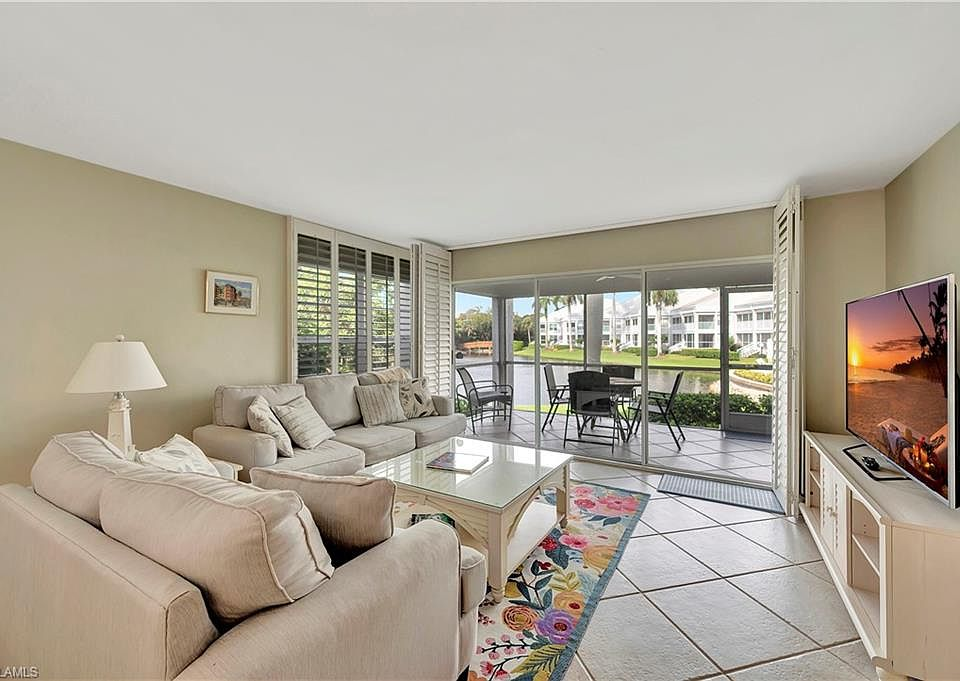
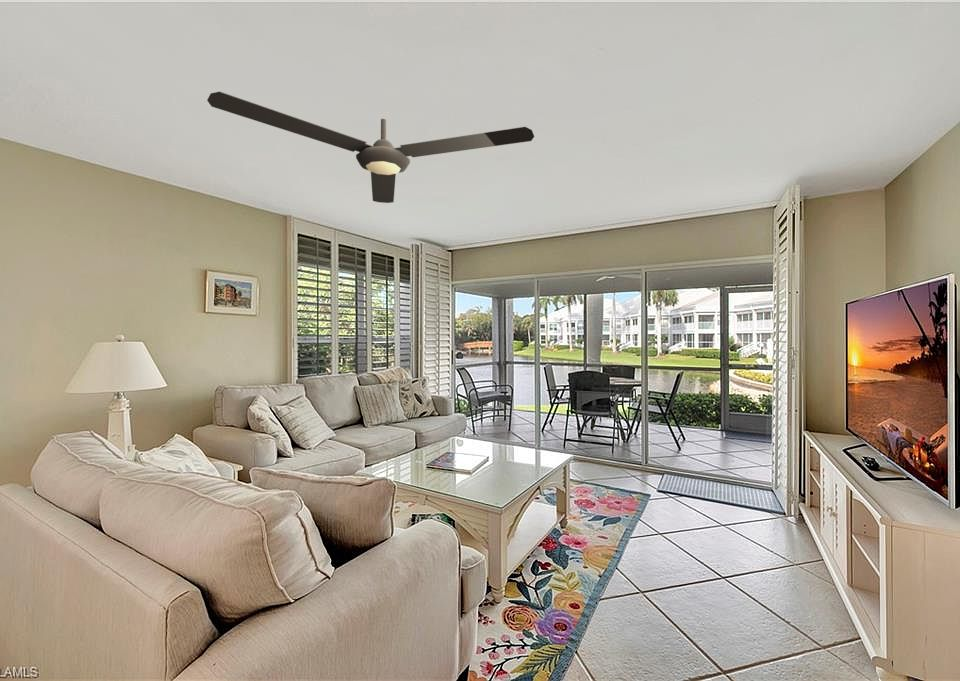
+ ceiling fan (383, 158)
